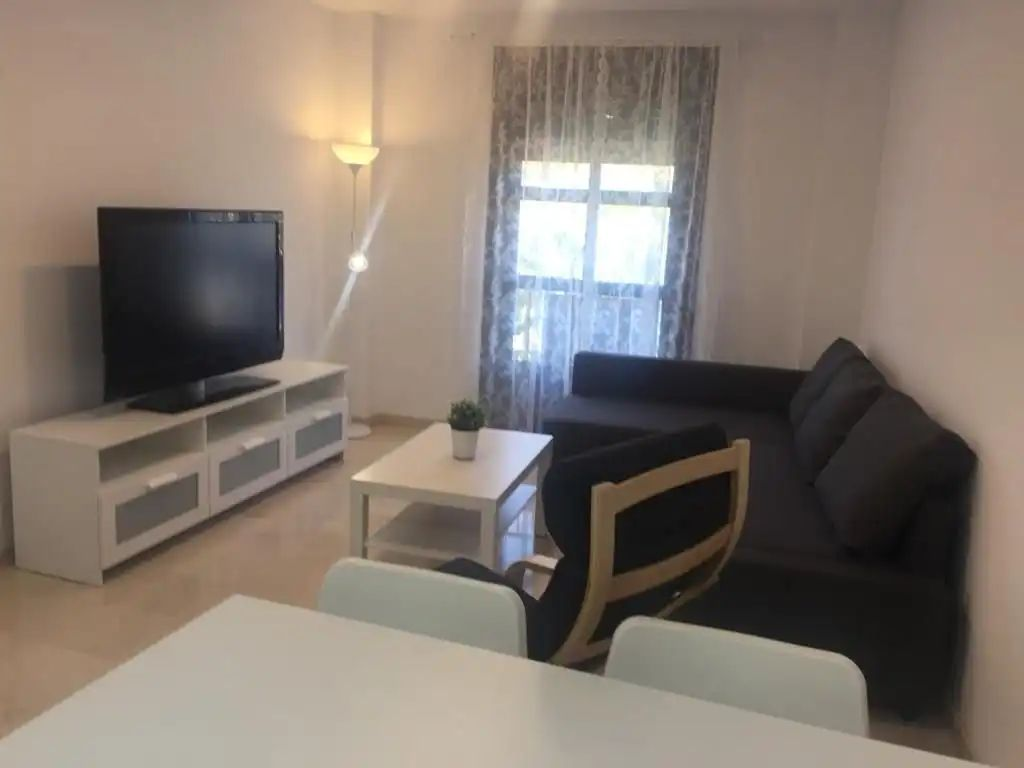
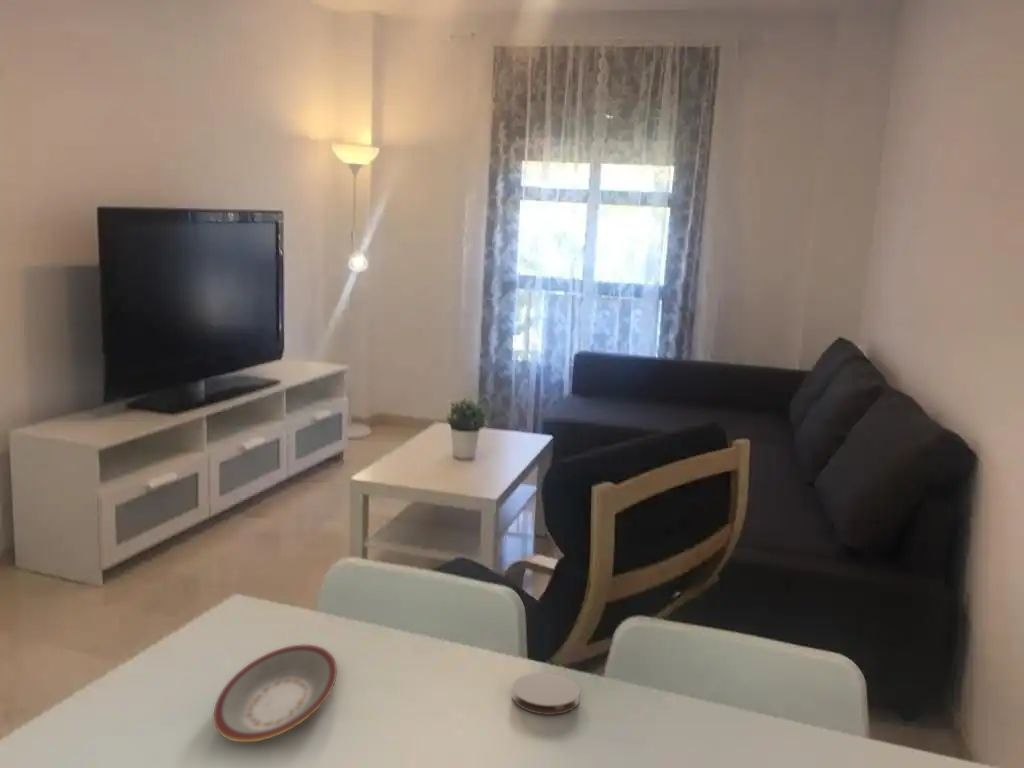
+ plate (278, 694)
+ coaster (545, 692)
